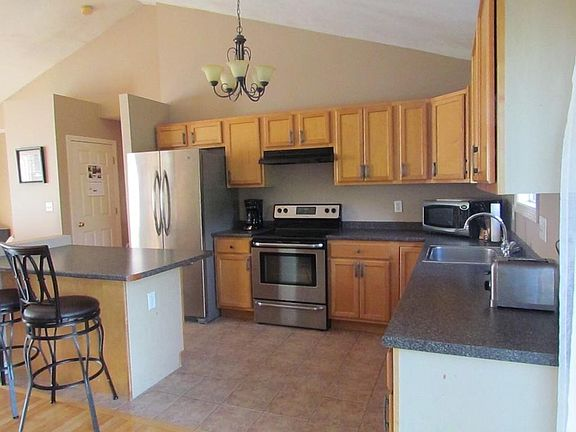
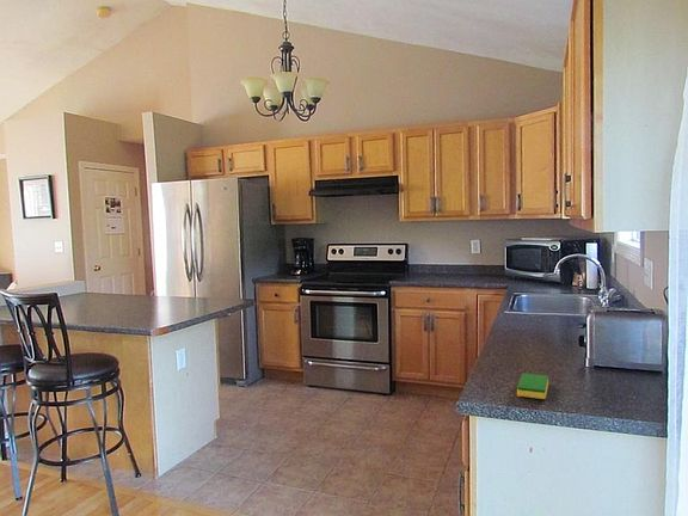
+ dish sponge (533, 385)
